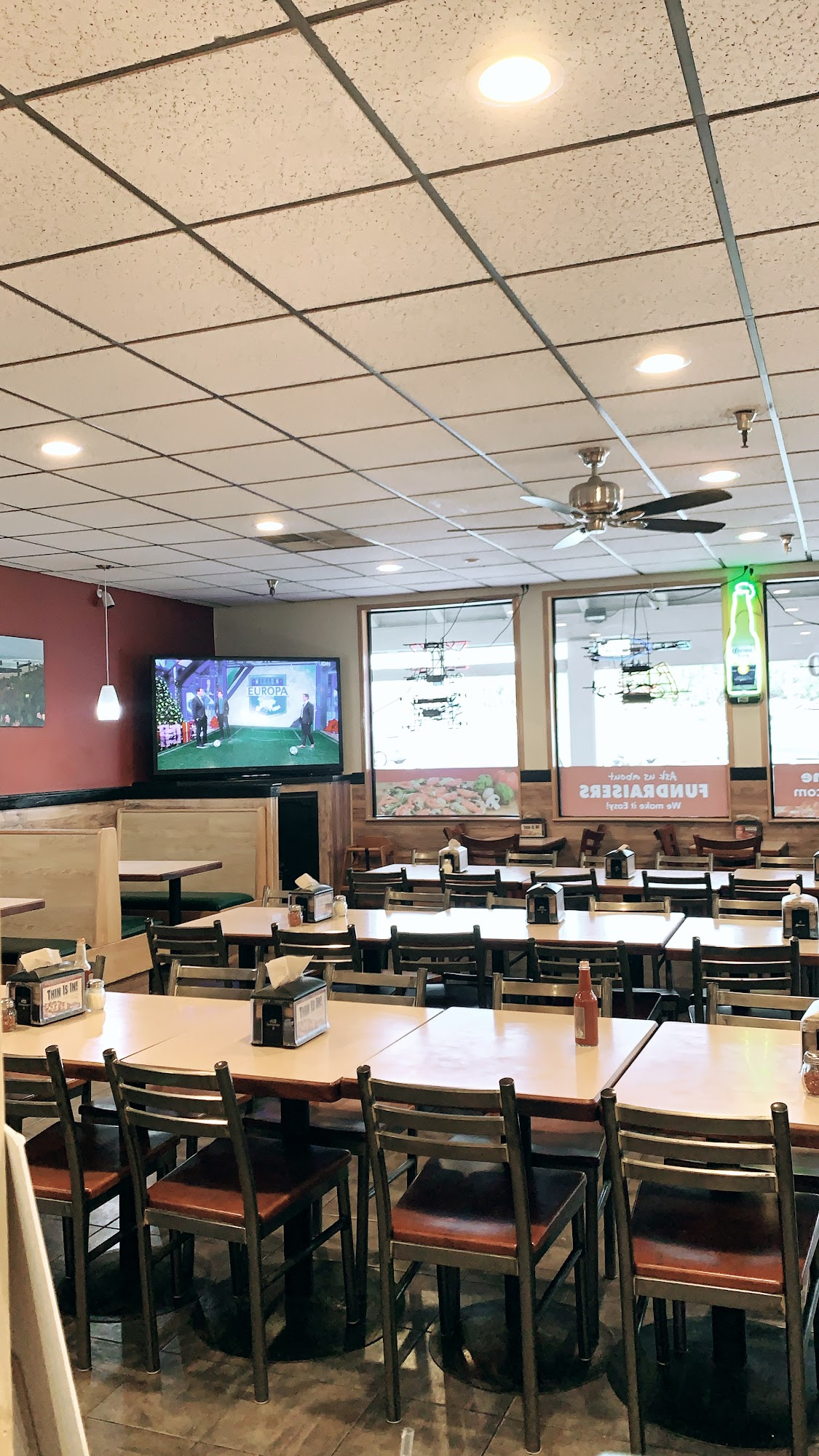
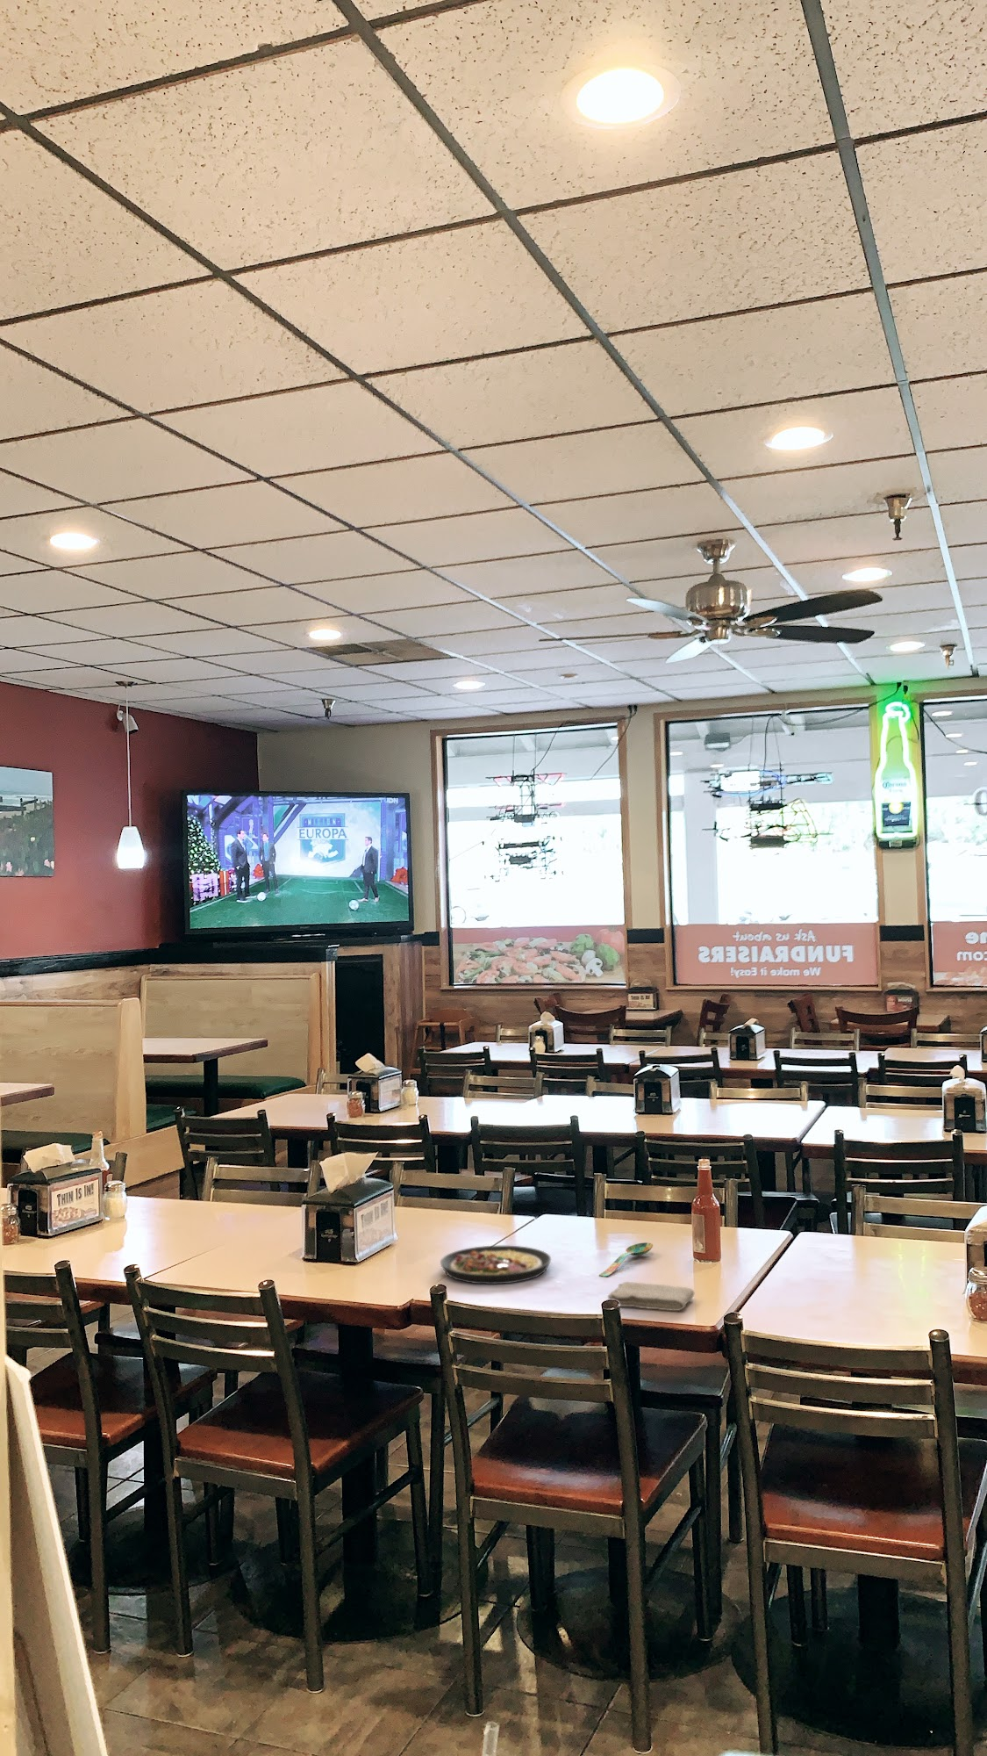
+ plate (495, 1262)
+ washcloth (651, 1295)
+ spoon (624, 1257)
